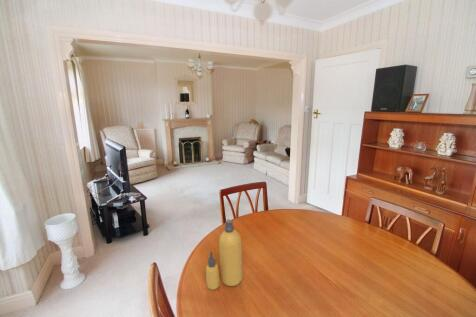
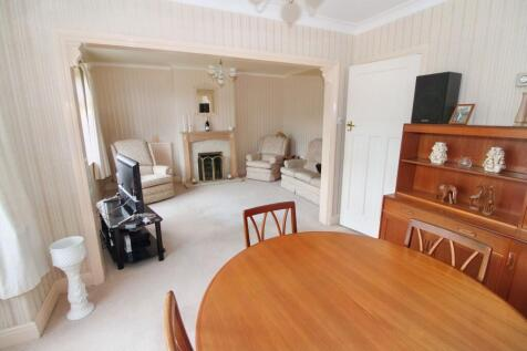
- bottle (225, 252)
